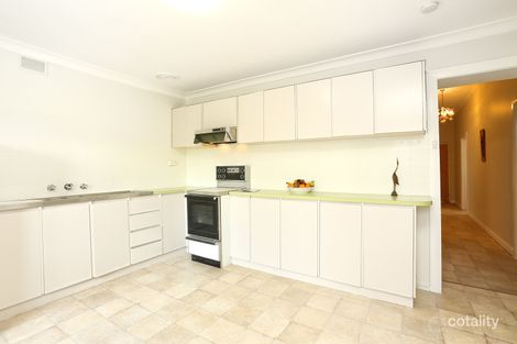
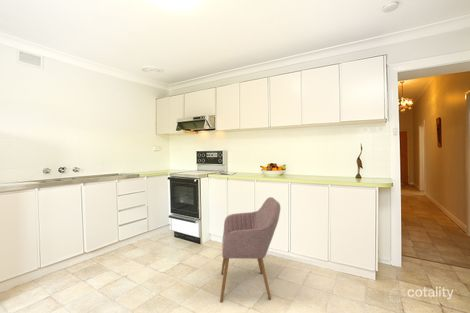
+ chair (248, 242)
